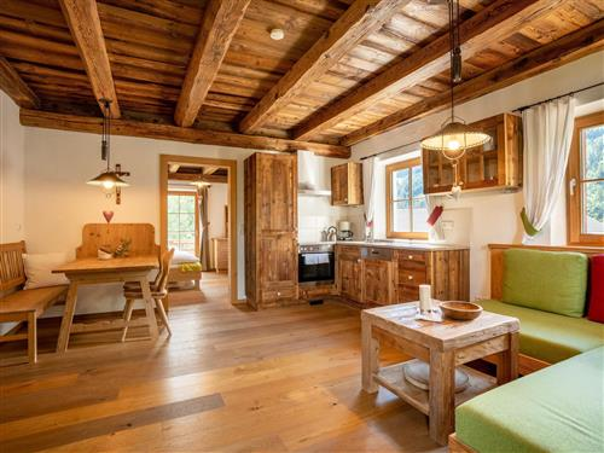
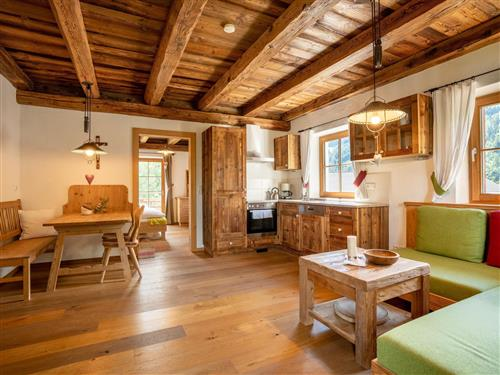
+ basket (146, 248)
